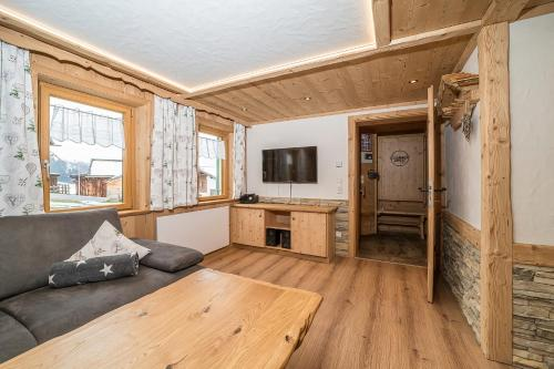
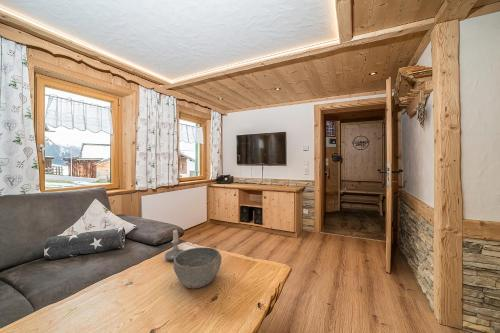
+ candle (175, 243)
+ bowl (198, 266)
